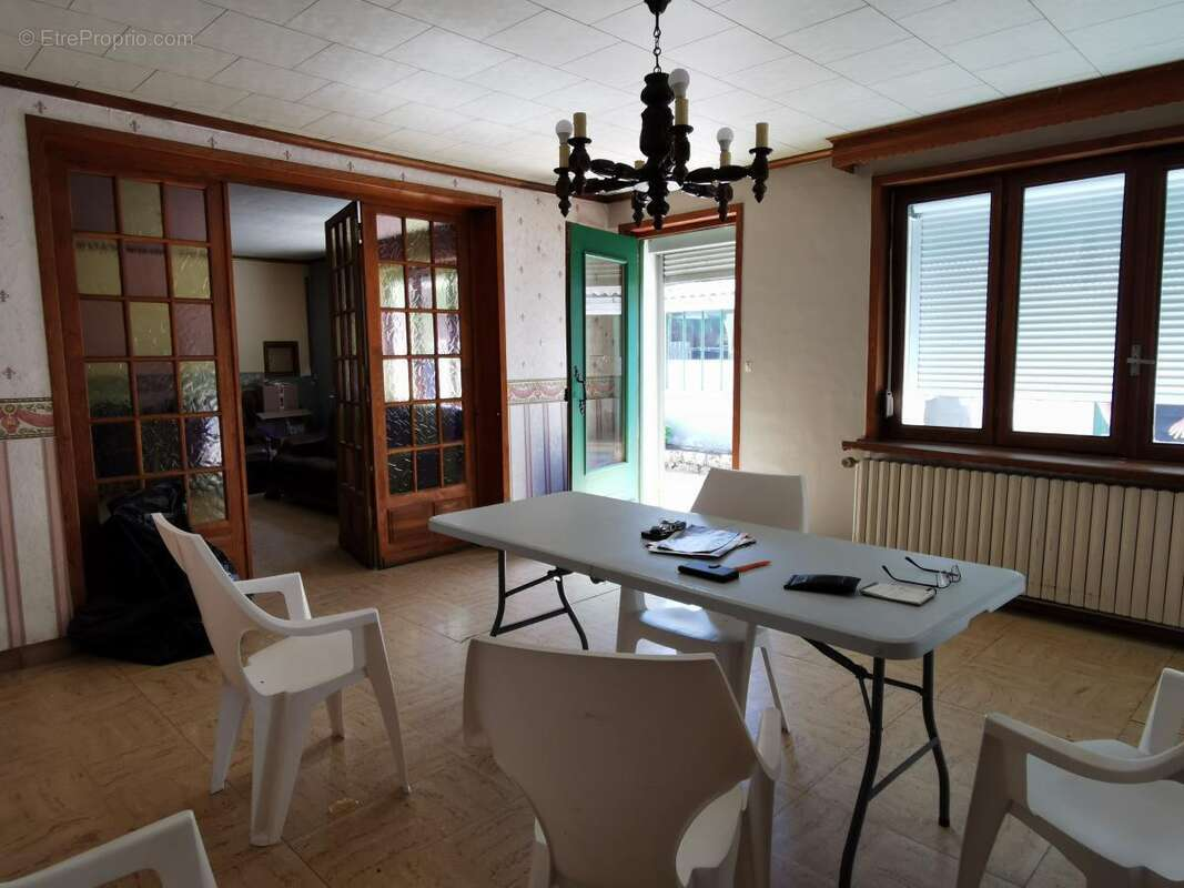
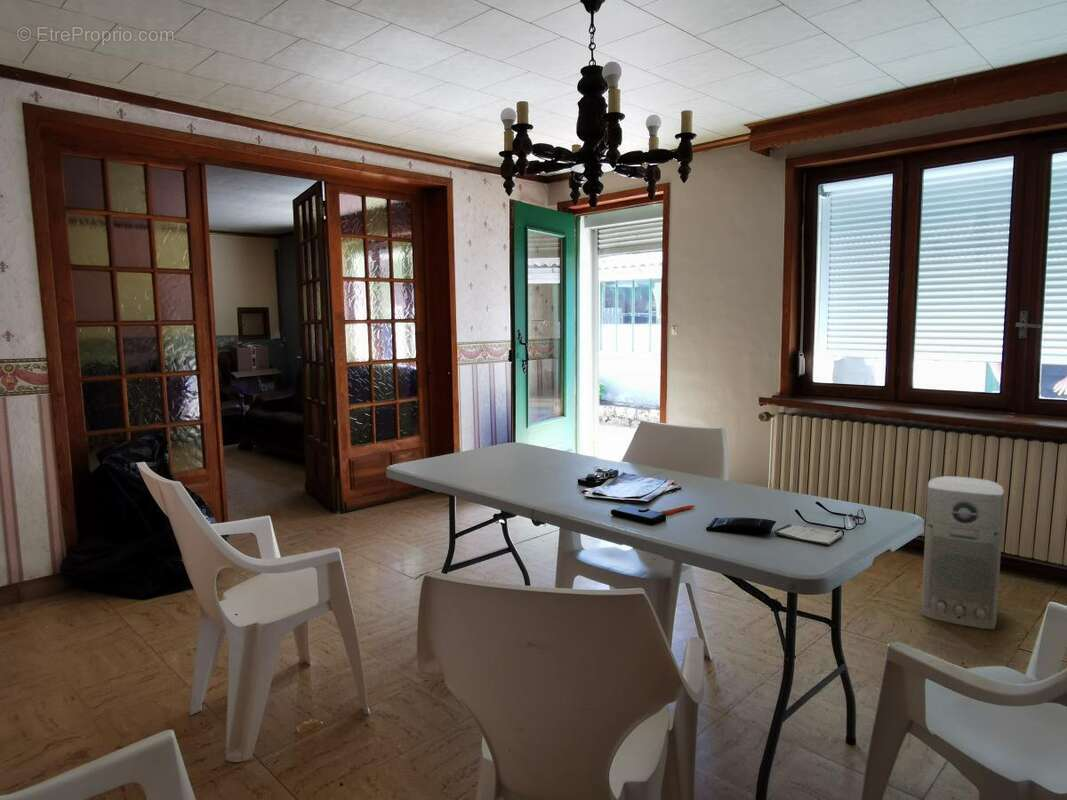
+ air purifier (961, 547)
